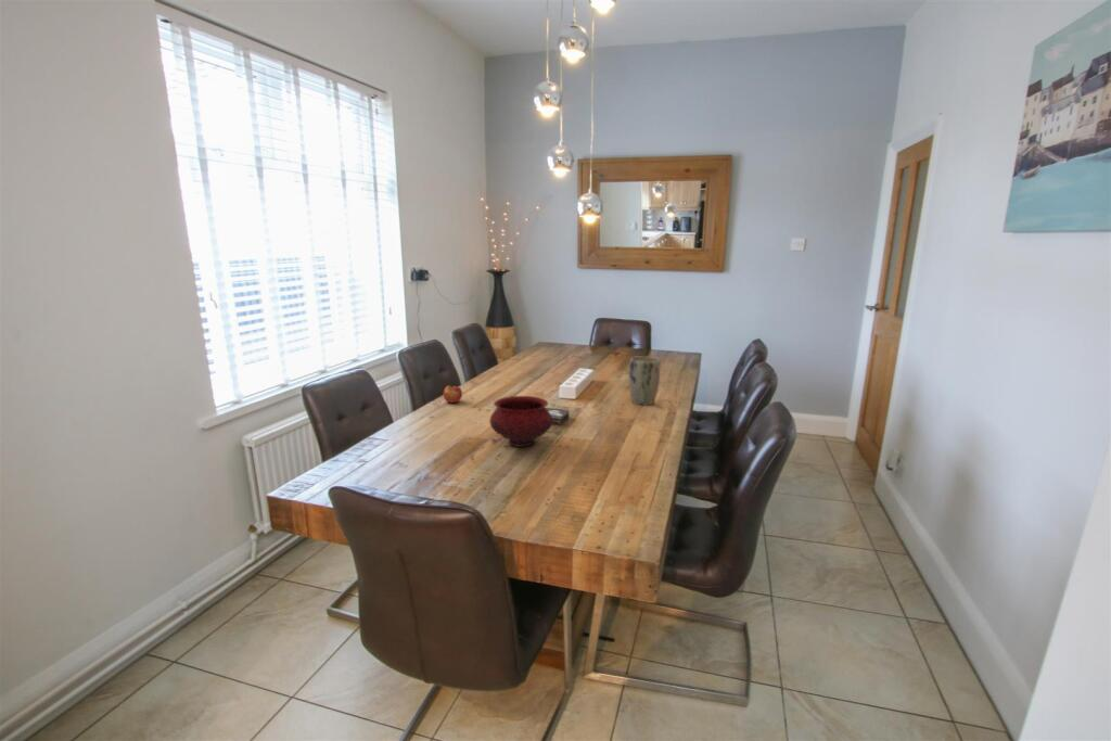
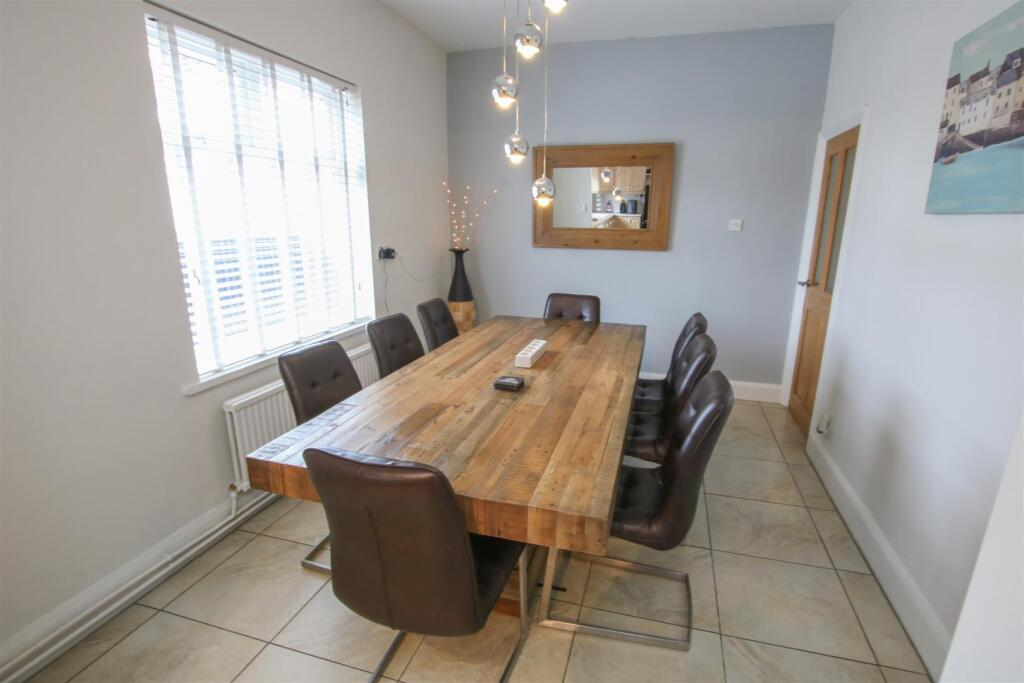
- apple (452, 393)
- plant pot (643, 381)
- bowl (521, 423)
